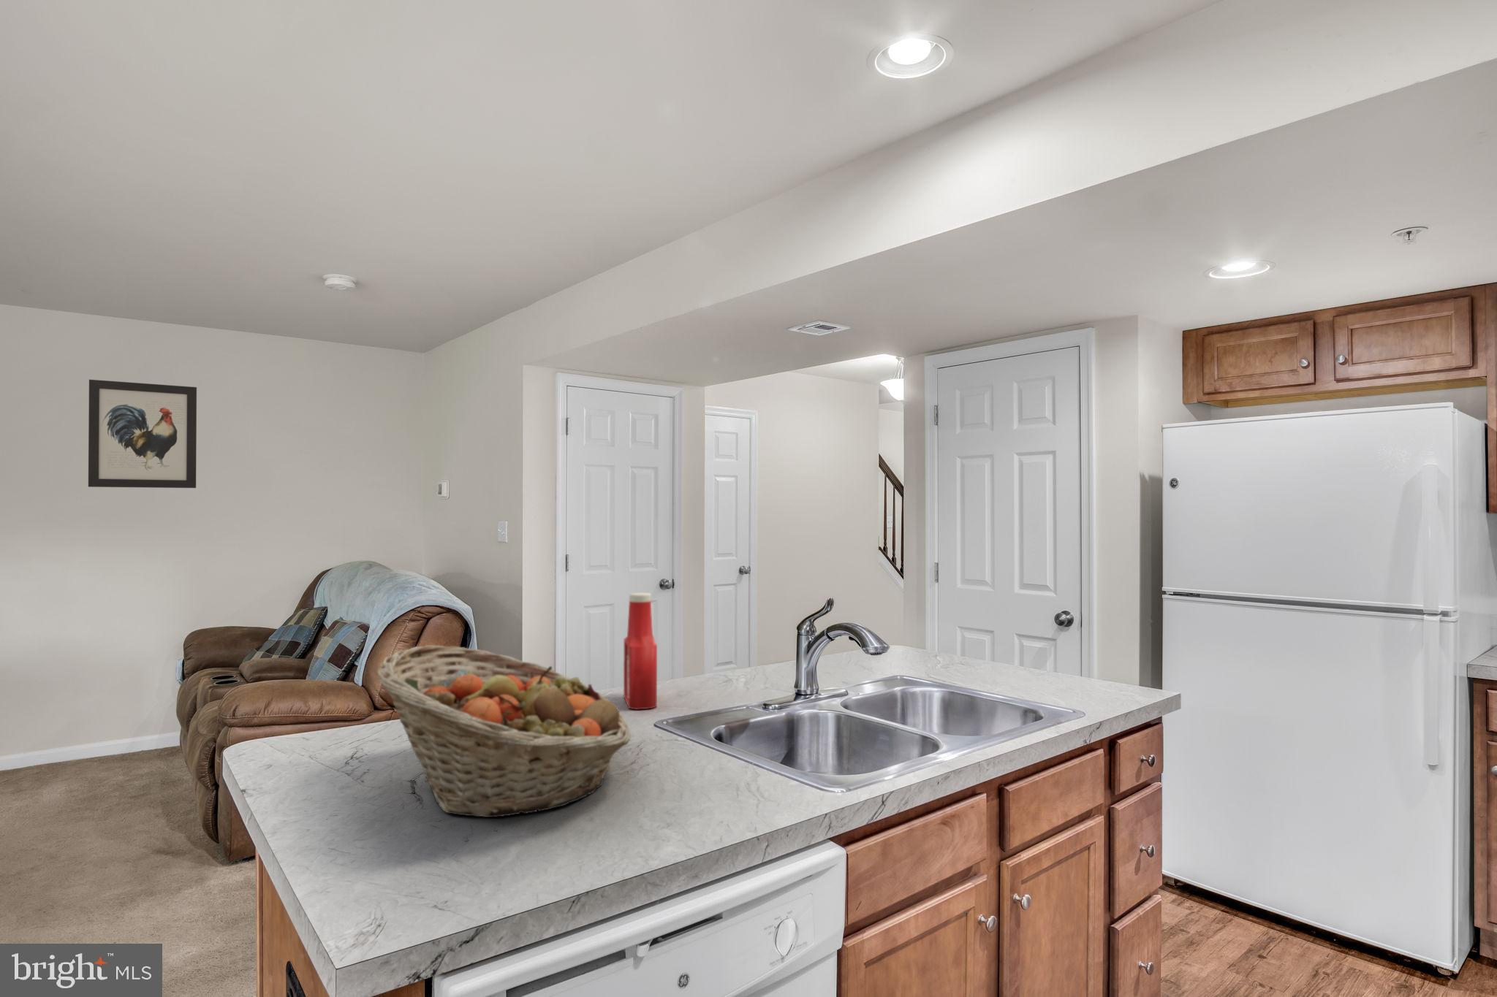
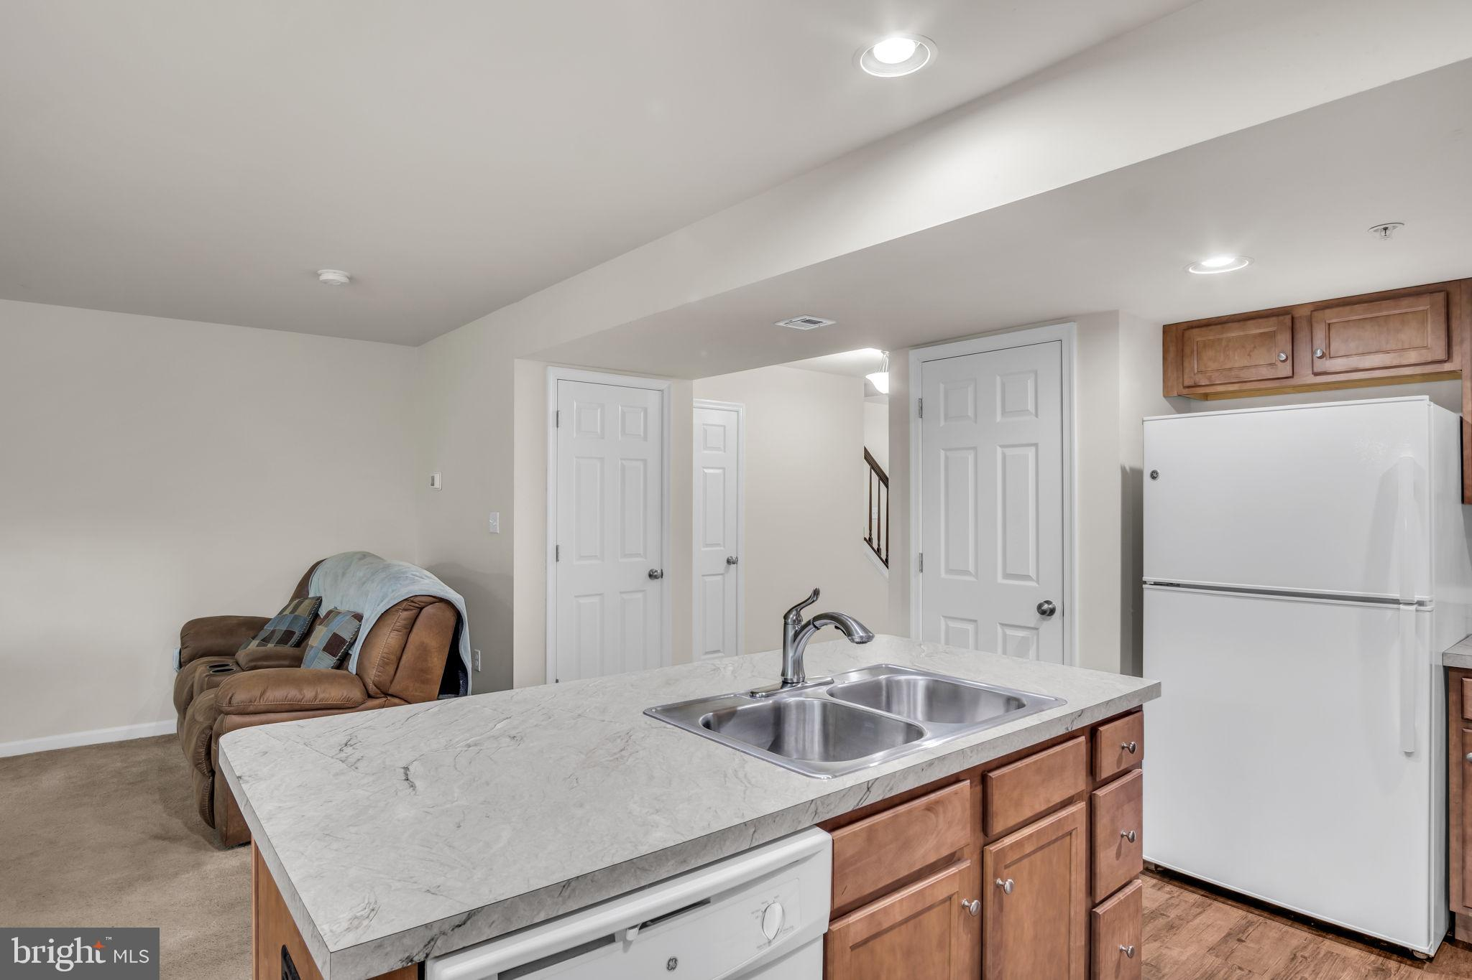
- wall art (144, 435)
- soap bottle (640, 648)
- fruit basket (509, 715)
